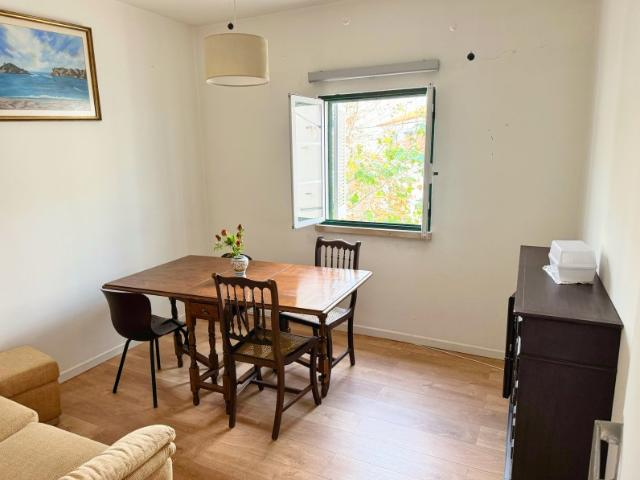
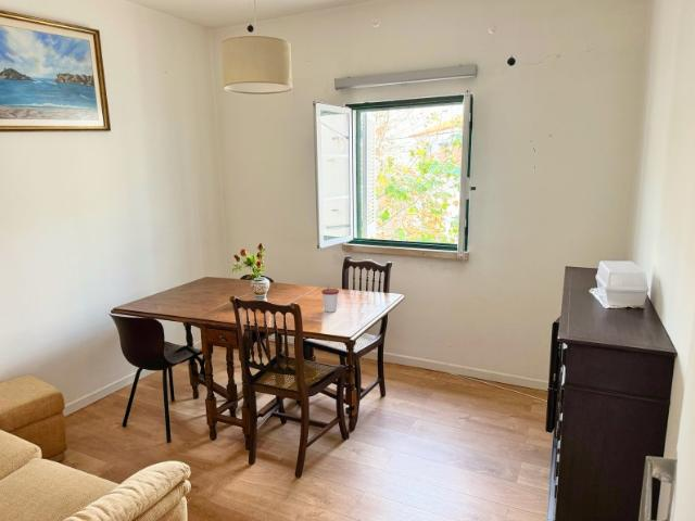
+ cup (330, 297)
